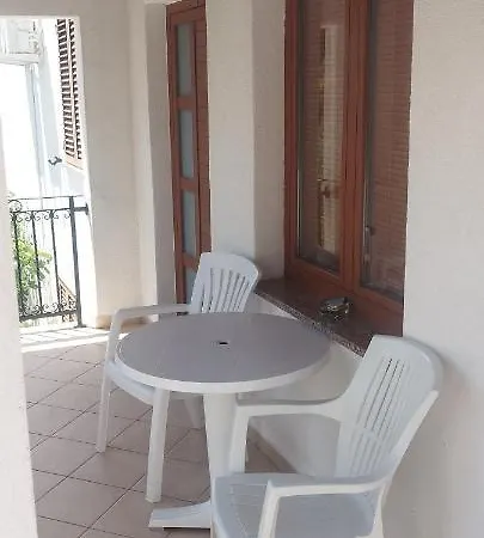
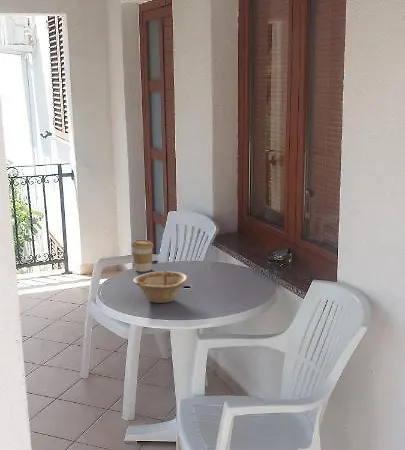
+ dish (161, 288)
+ coffee cup (142, 255)
